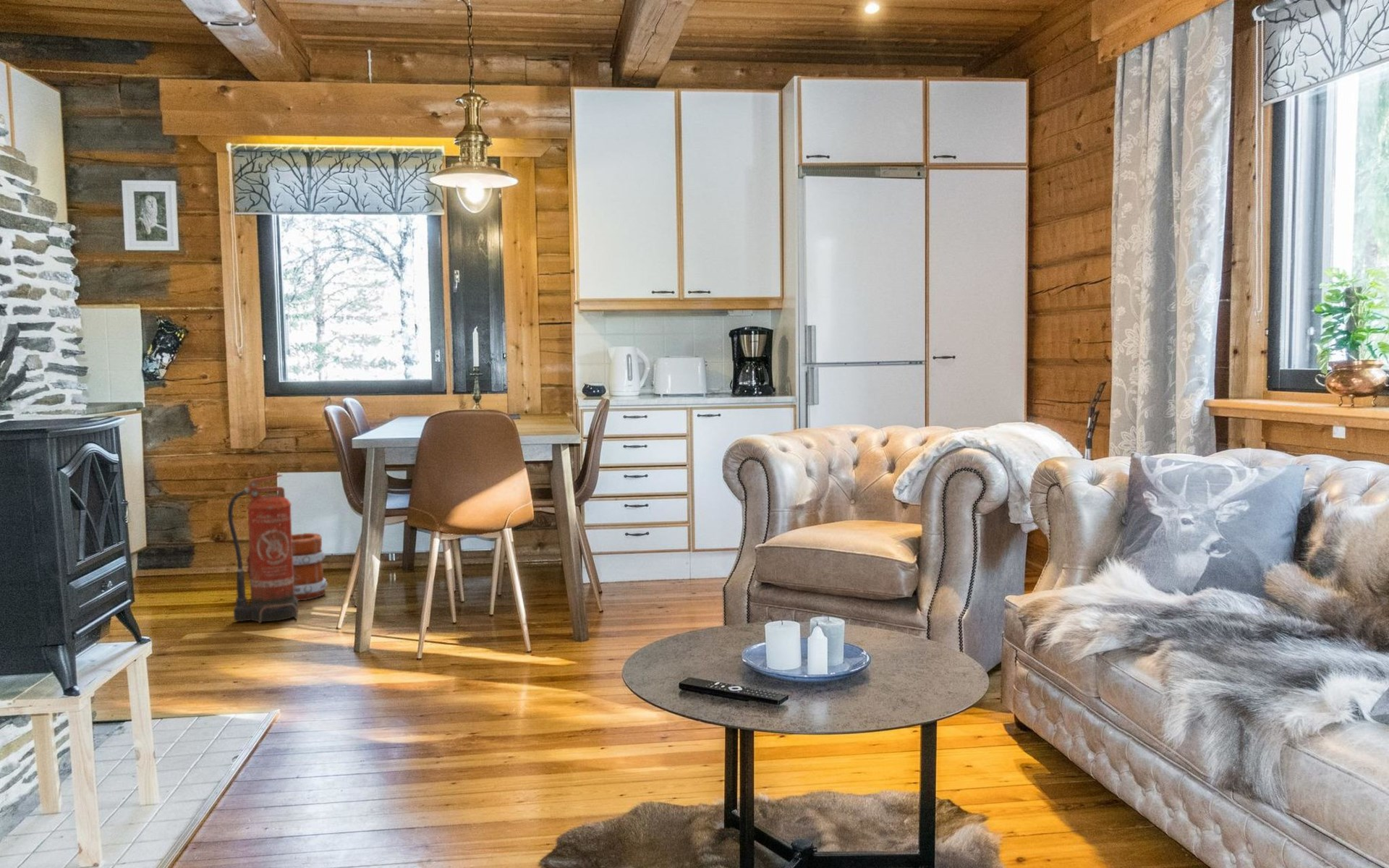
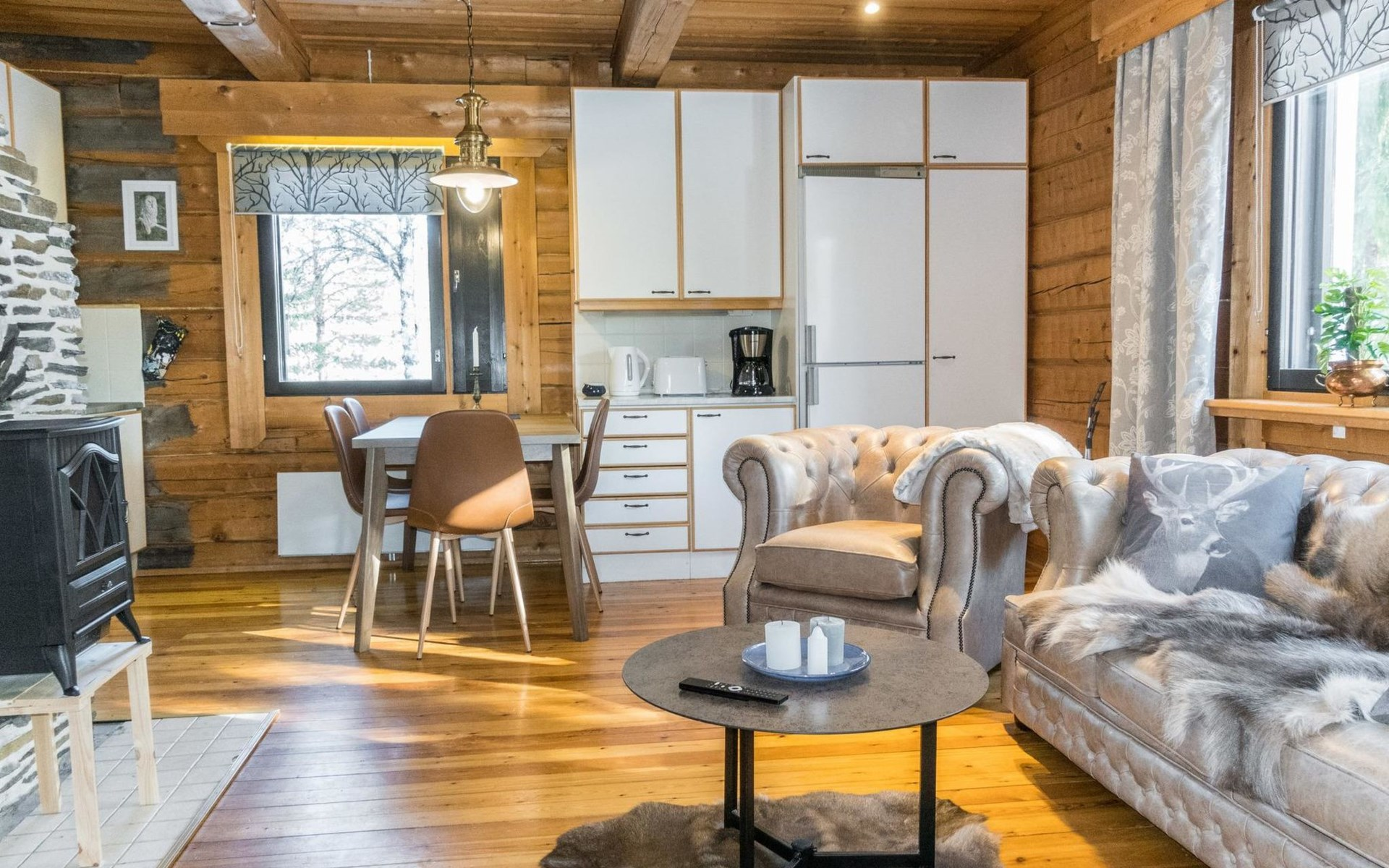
- fire extinguisher (263, 547)
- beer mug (293, 561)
